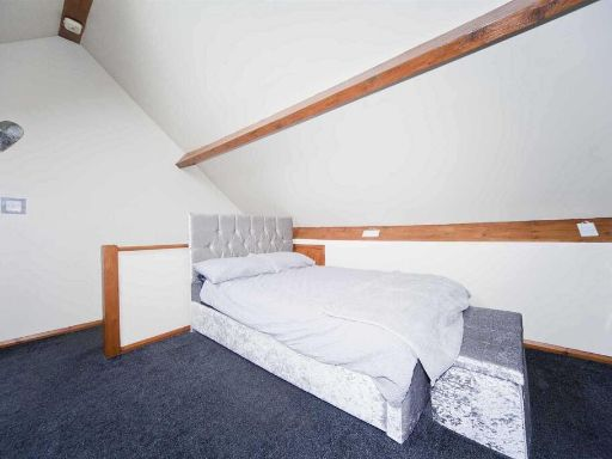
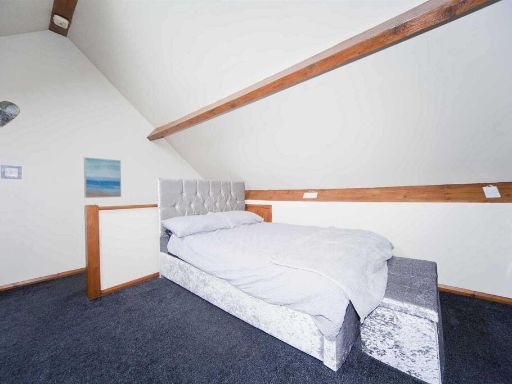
+ wall art (103, 178)
